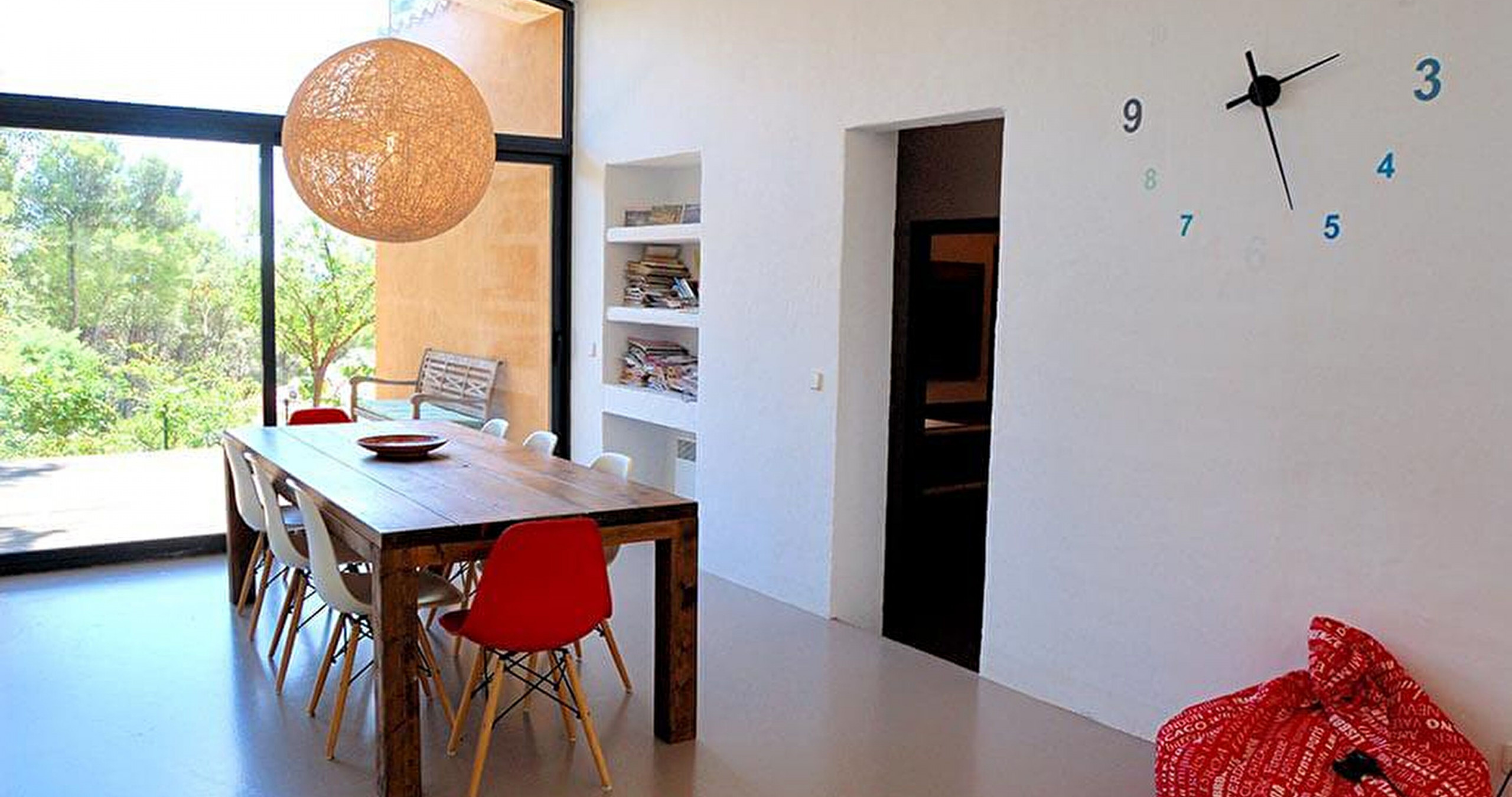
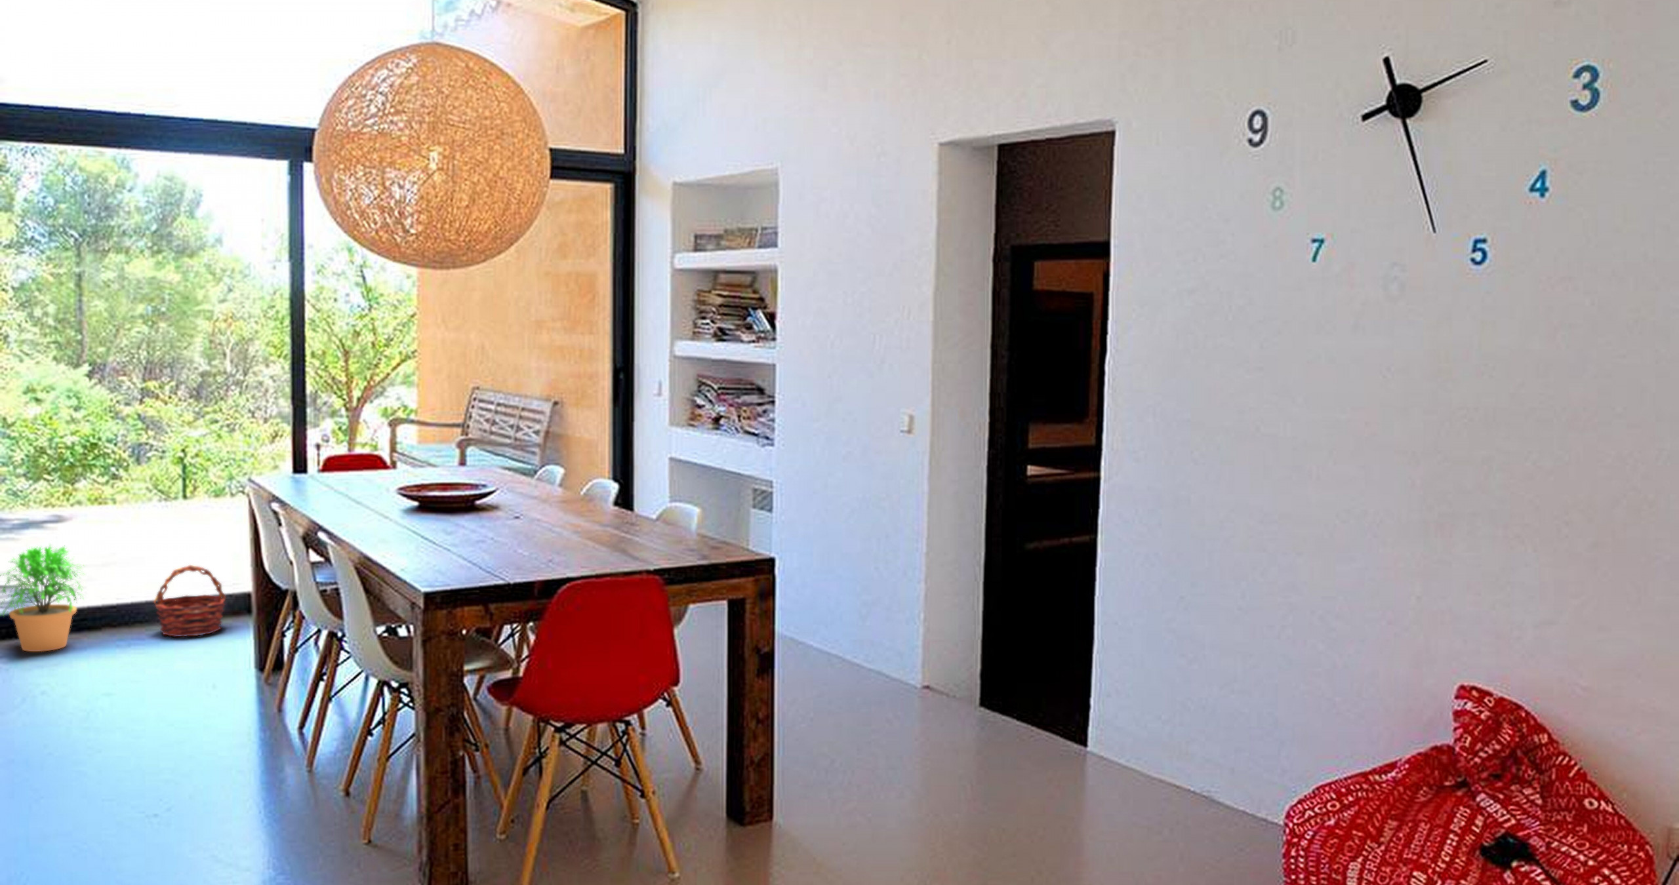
+ basket (190, 597)
+ potted plant (41, 594)
